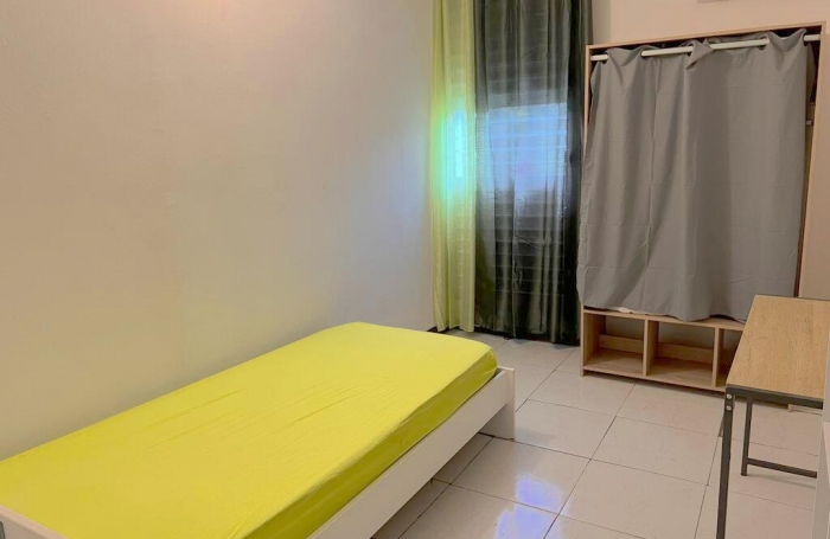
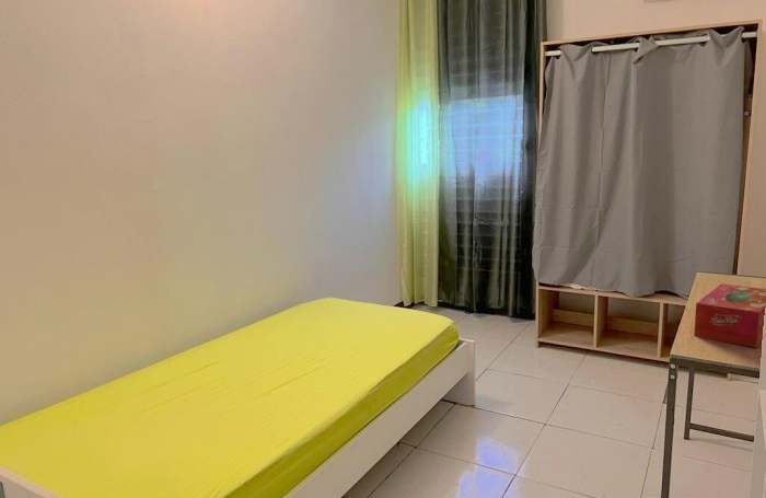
+ tissue box (736, 312)
